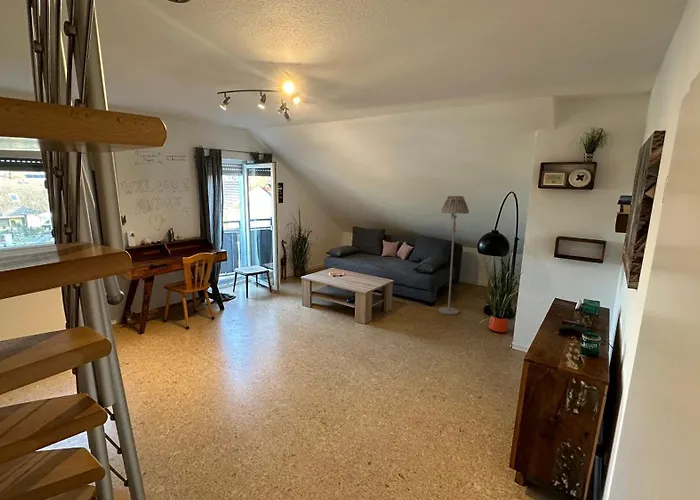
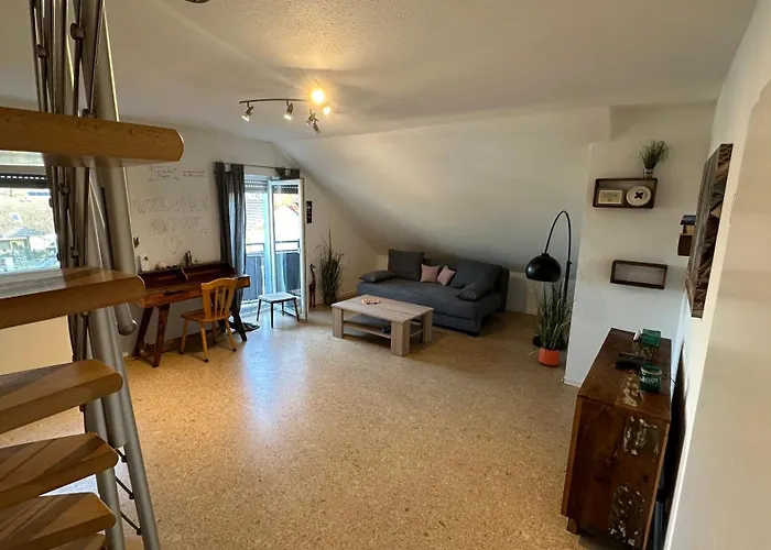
- floor lamp (452, 255)
